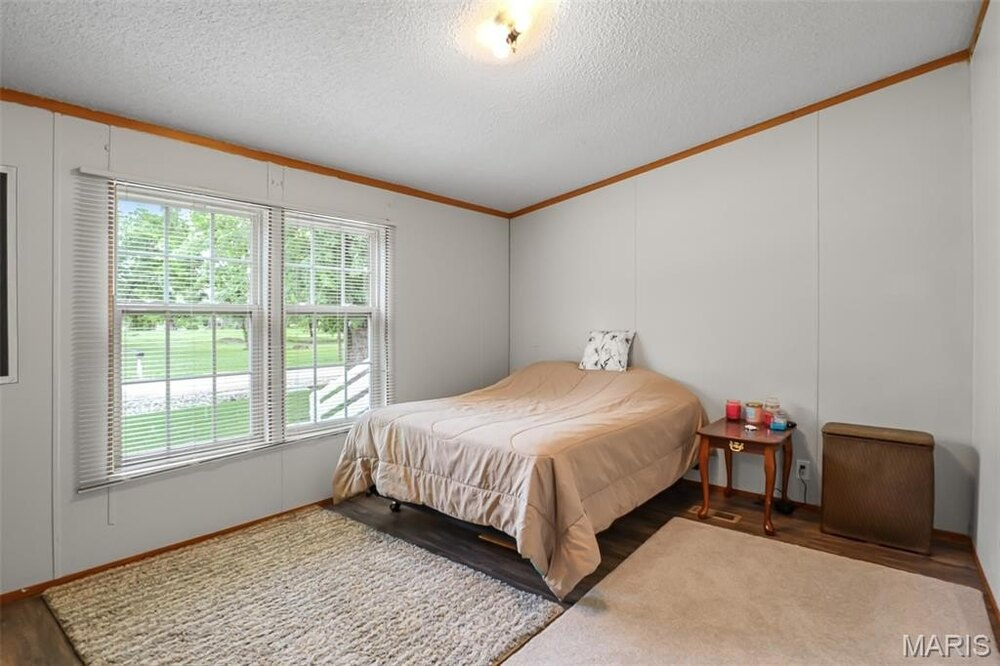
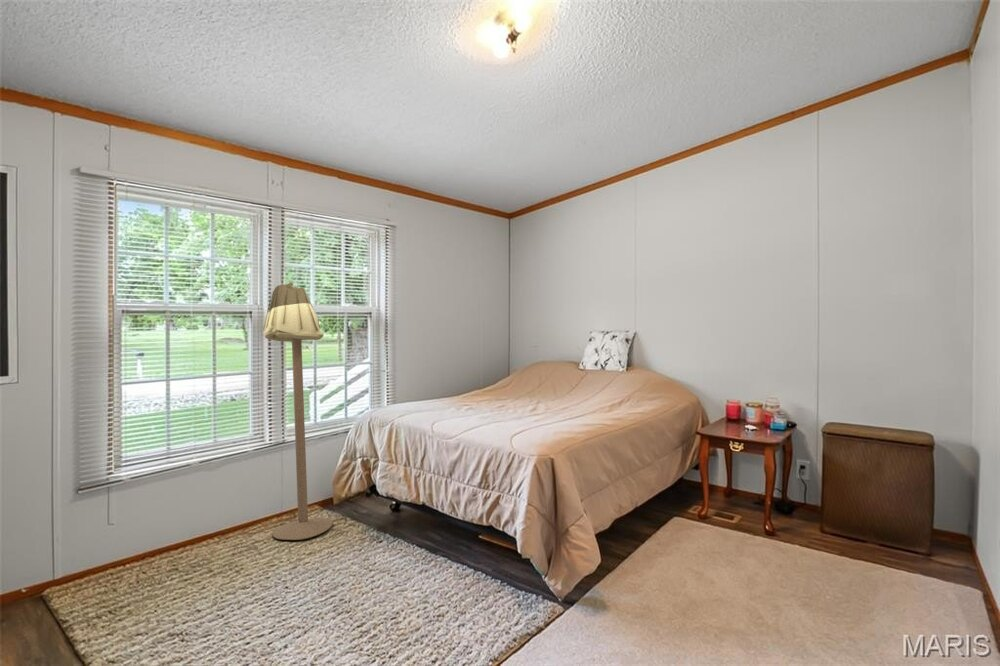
+ floor lamp (295, 404)
